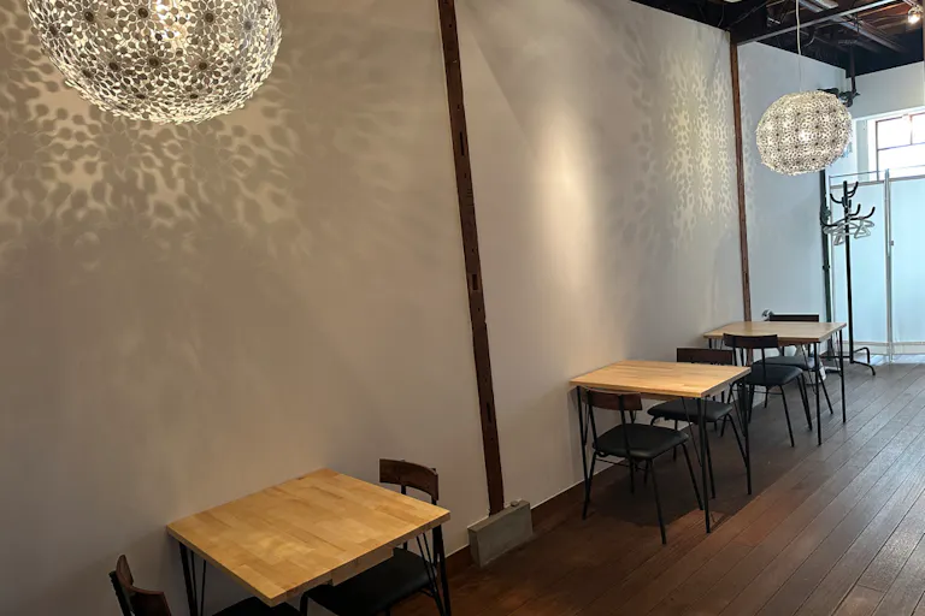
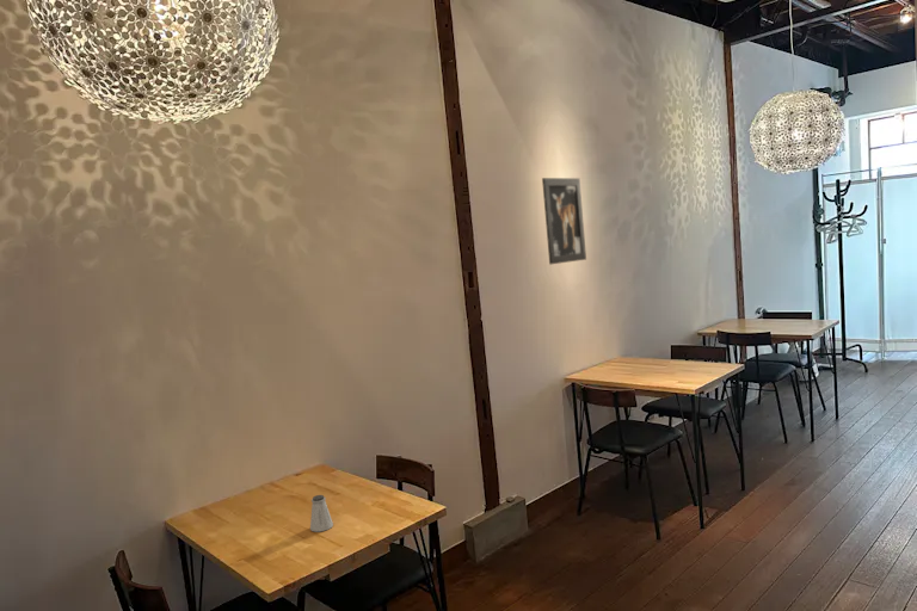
+ saltshaker (320, 512)
+ wall art (565, 220)
